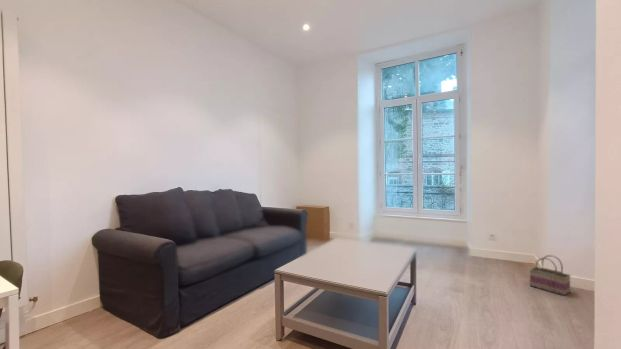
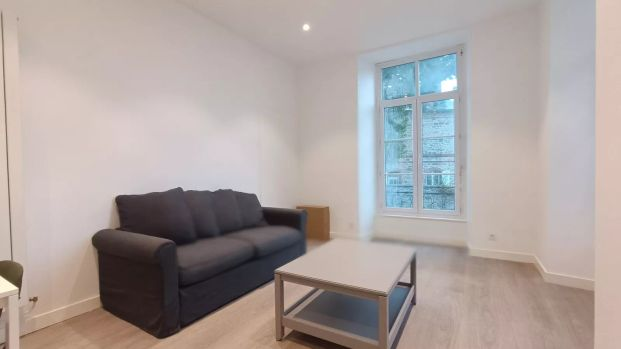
- basket (549, 272)
